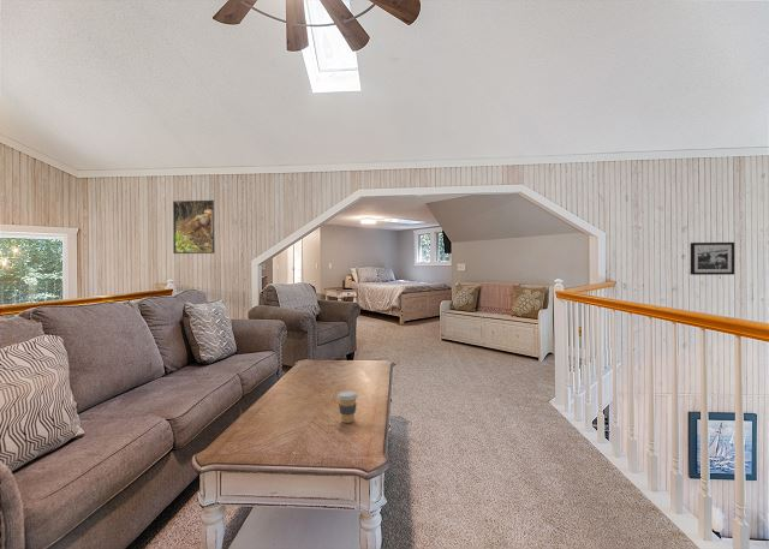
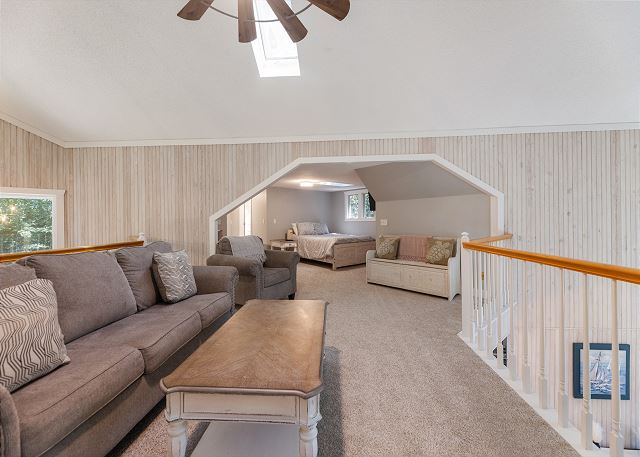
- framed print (193, 227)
- picture frame (711, 258)
- coffee cup (347, 406)
